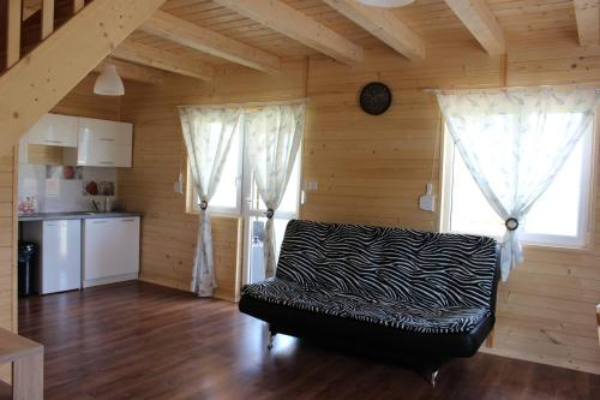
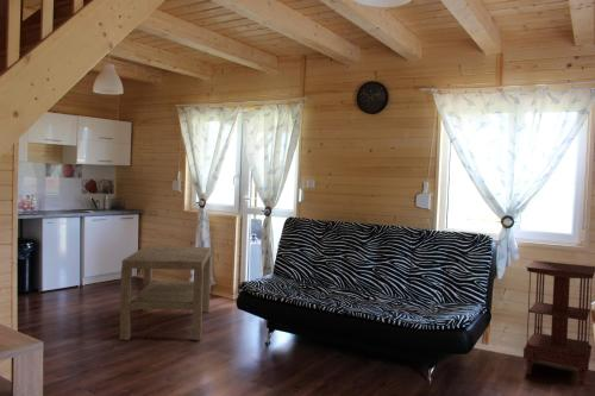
+ side table (558, 319)
+ coffee table (170, 288)
